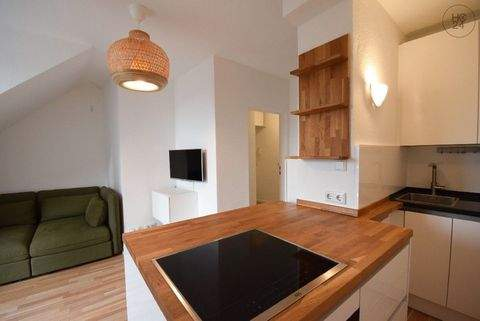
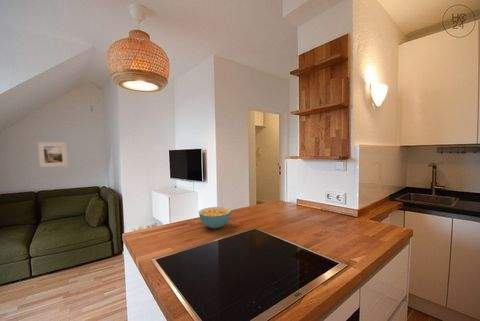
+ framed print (53, 154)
+ cereal bowl (215, 219)
